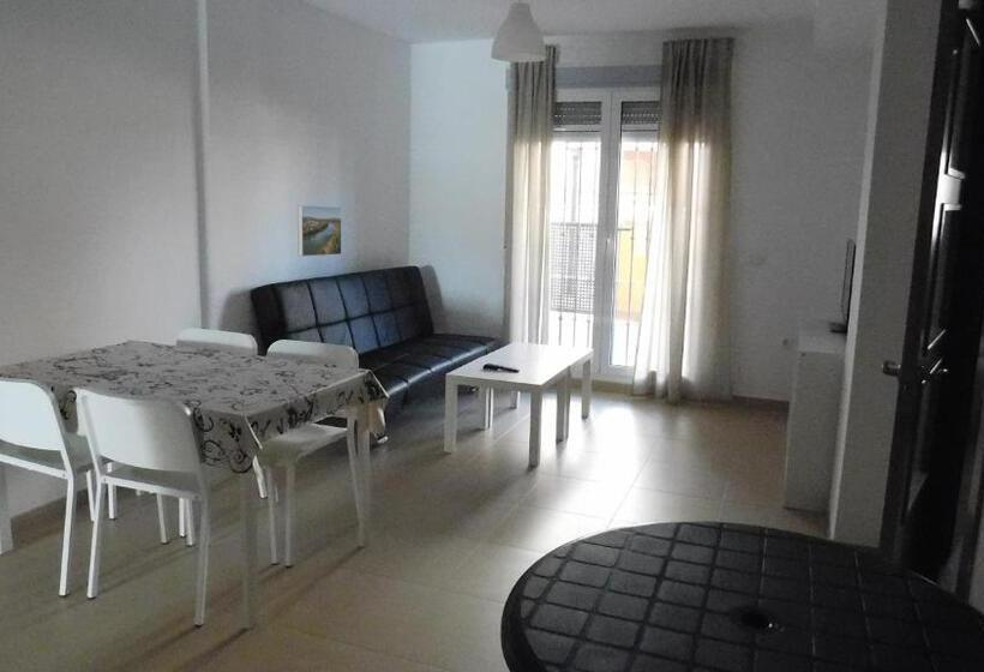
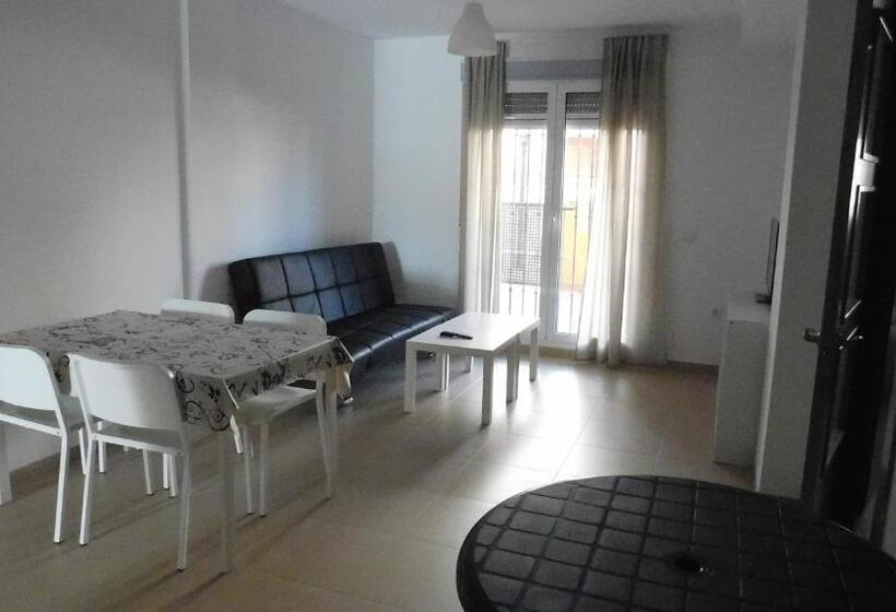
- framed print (320, 230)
